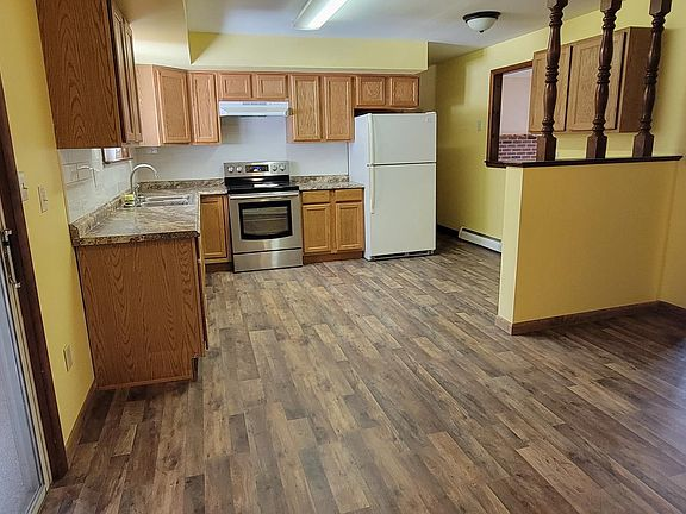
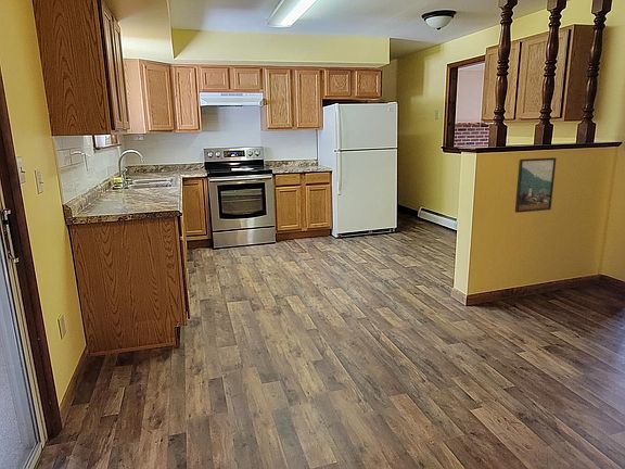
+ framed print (535, 185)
